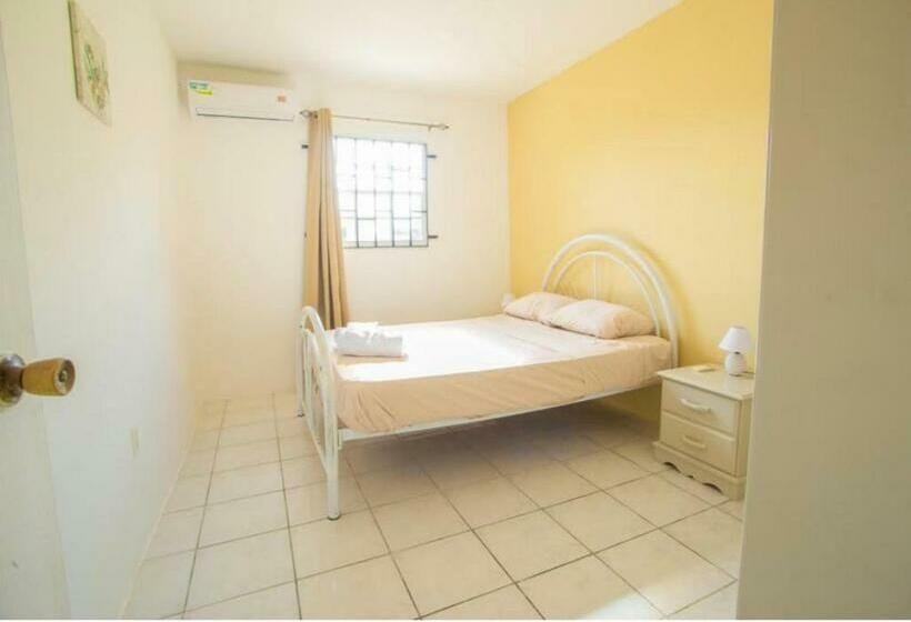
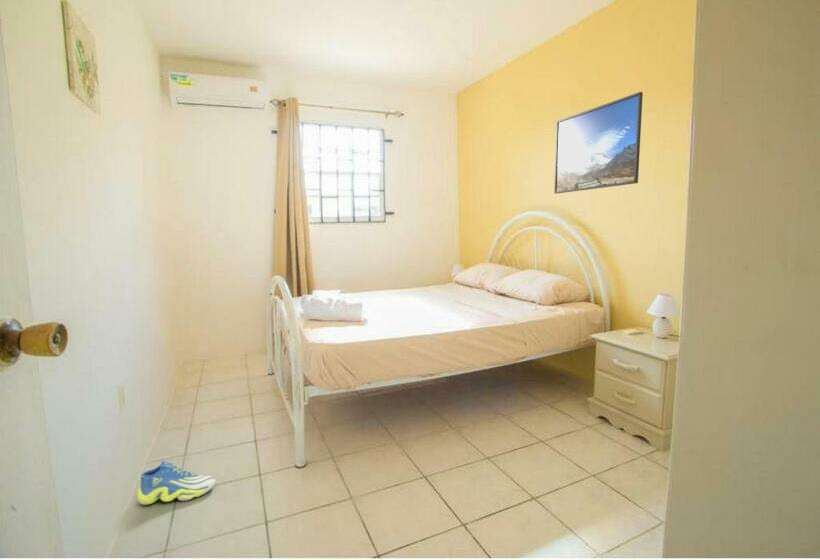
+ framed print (593, 149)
+ sneaker (176, 479)
